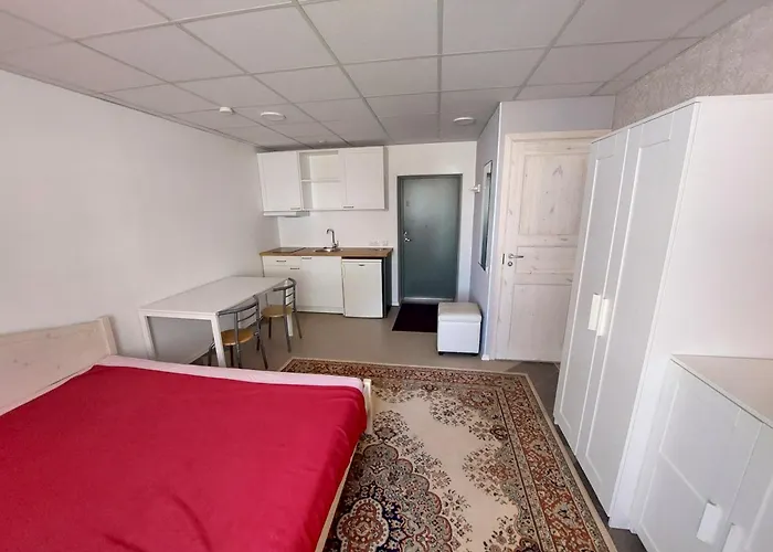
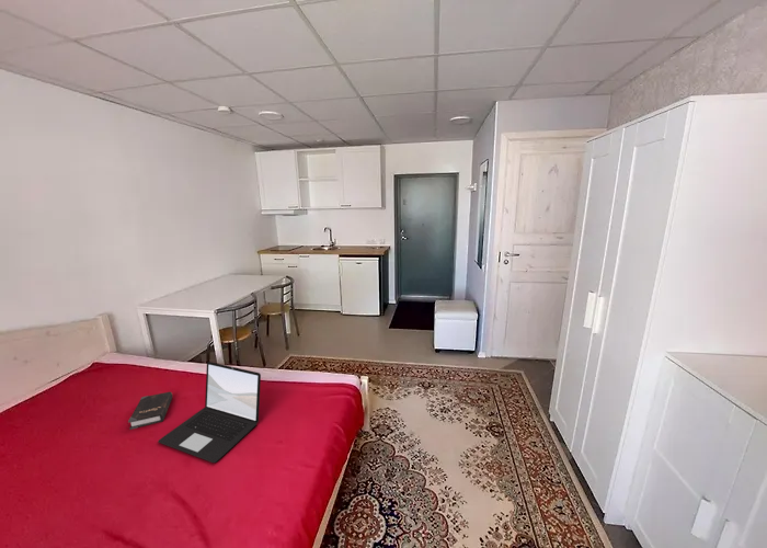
+ laptop (210, 407)
+ hardback book (152, 409)
